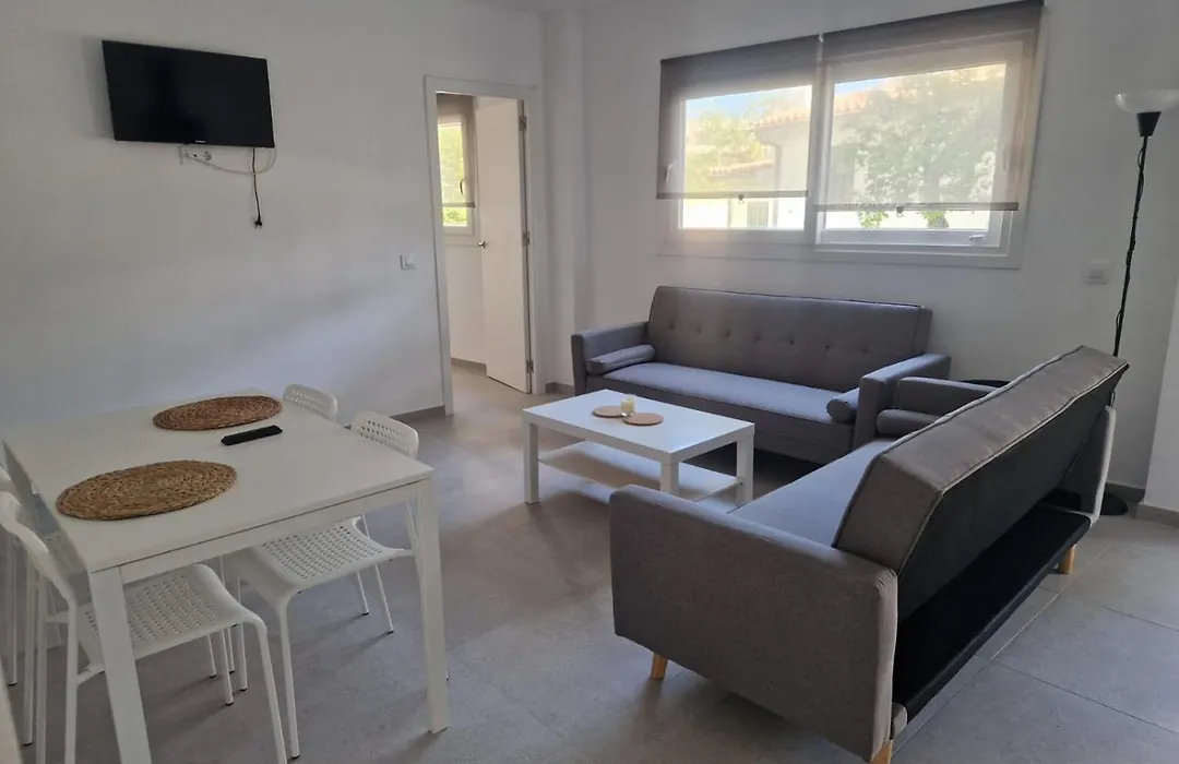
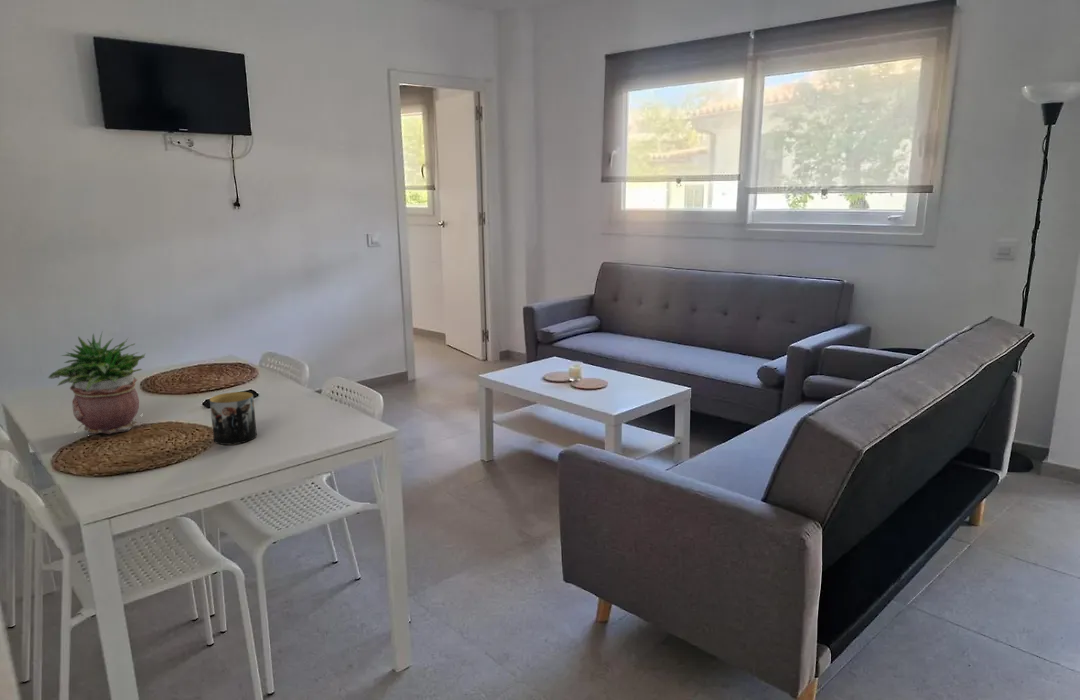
+ potted plant (105, 382)
+ mug (235, 419)
